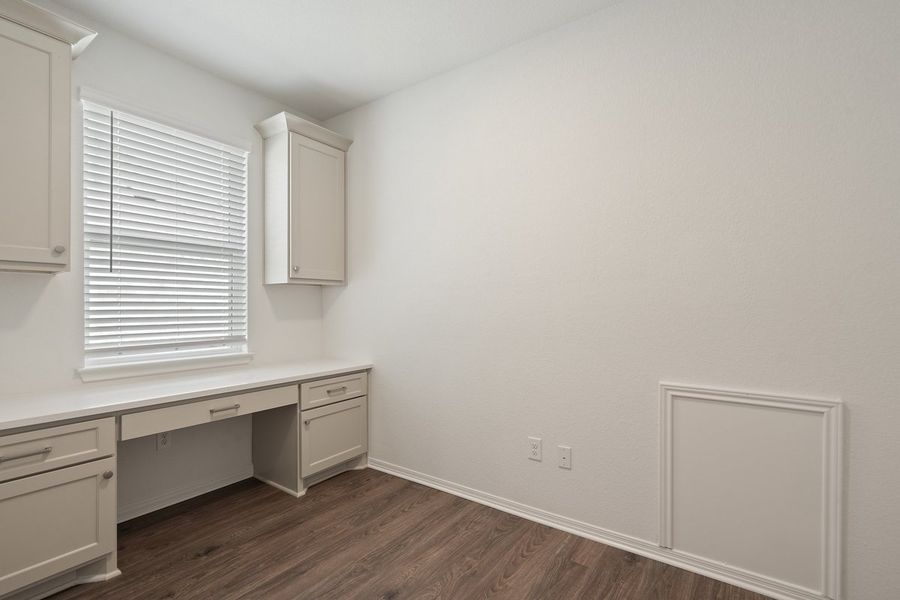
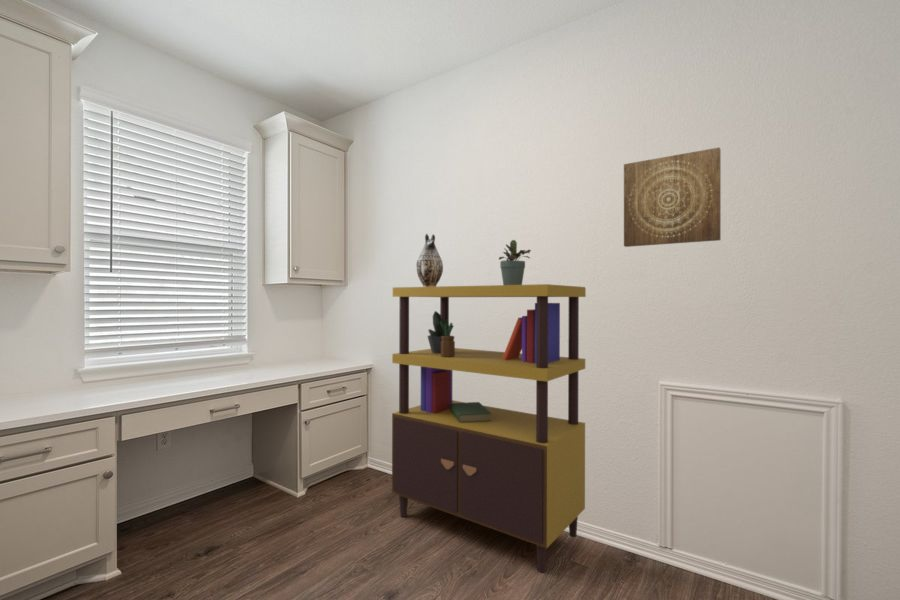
+ decorative vase (429, 260)
+ bookcase (484, 406)
+ potted plant (516, 262)
+ wall art (669, 200)
